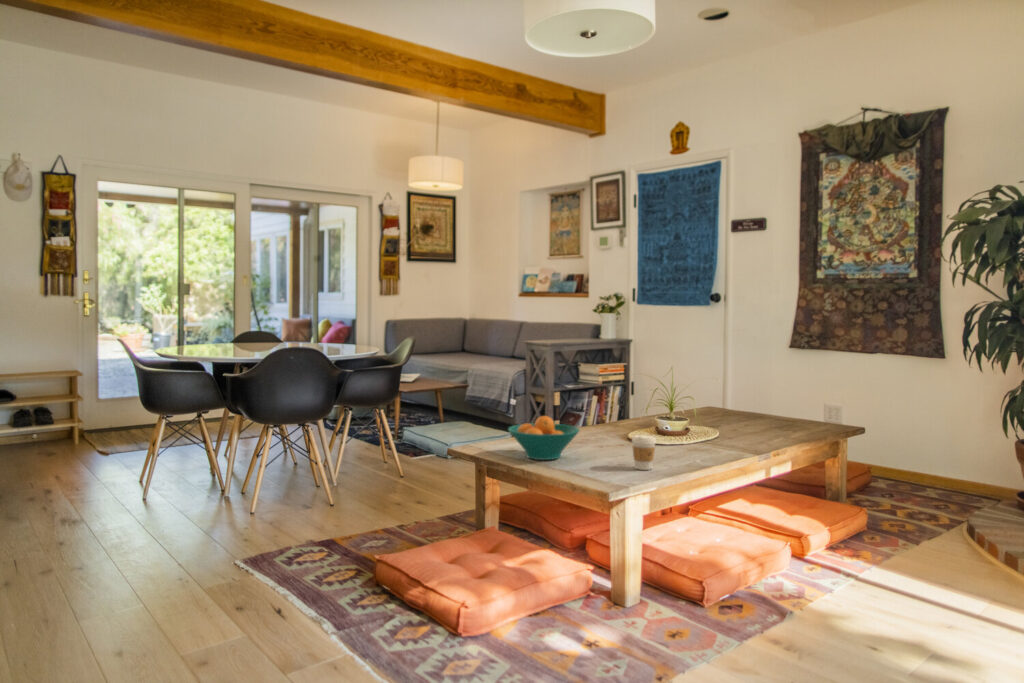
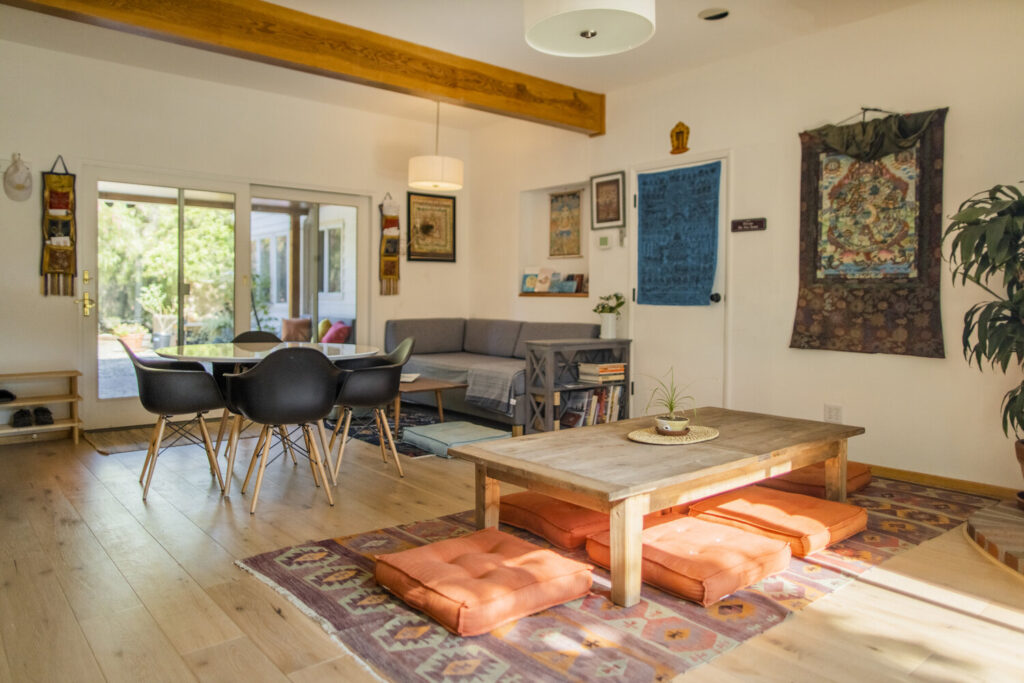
- fruit bowl (543, 436)
- coffee cup (643, 451)
